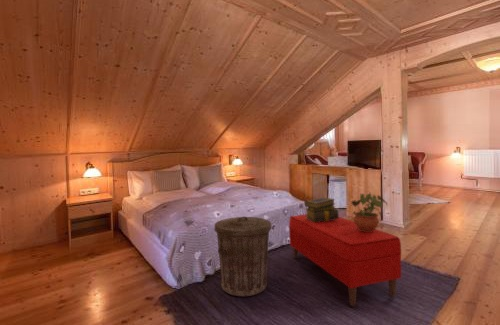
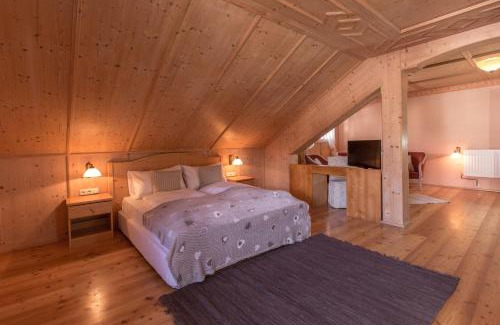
- bench (336, 249)
- stack of books (320, 209)
- trash can (243, 250)
- potted plant (367, 210)
